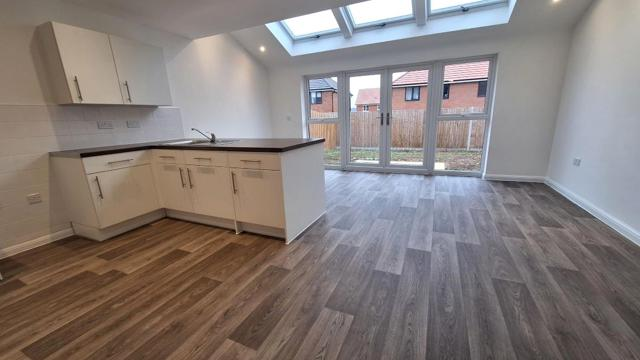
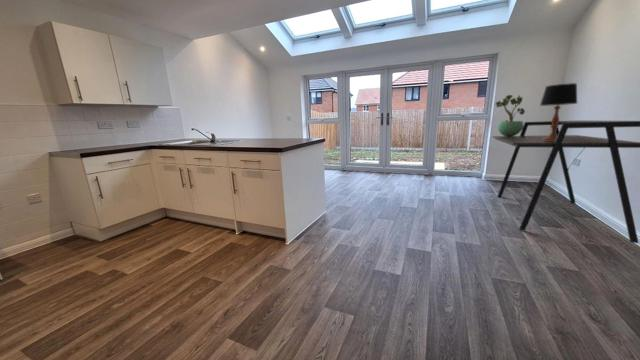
+ desk (550, 169)
+ table lamp (556, 113)
+ potted plant (510, 115)
